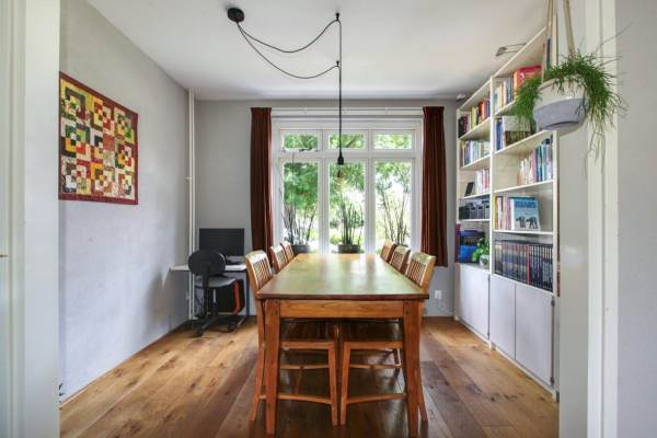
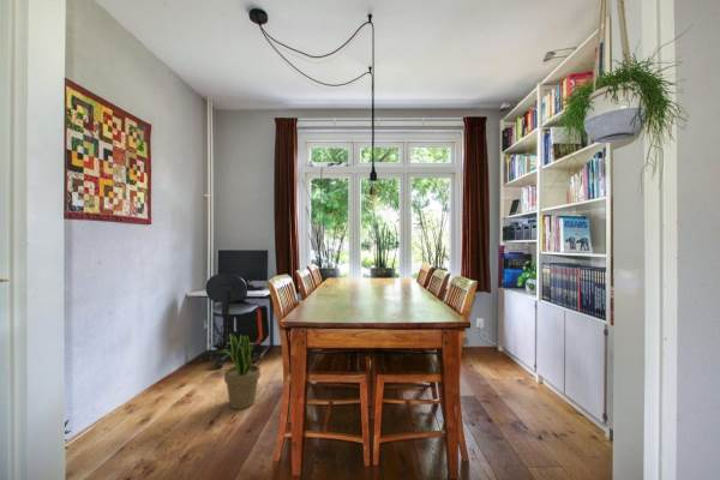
+ potted plant (239, 368)
